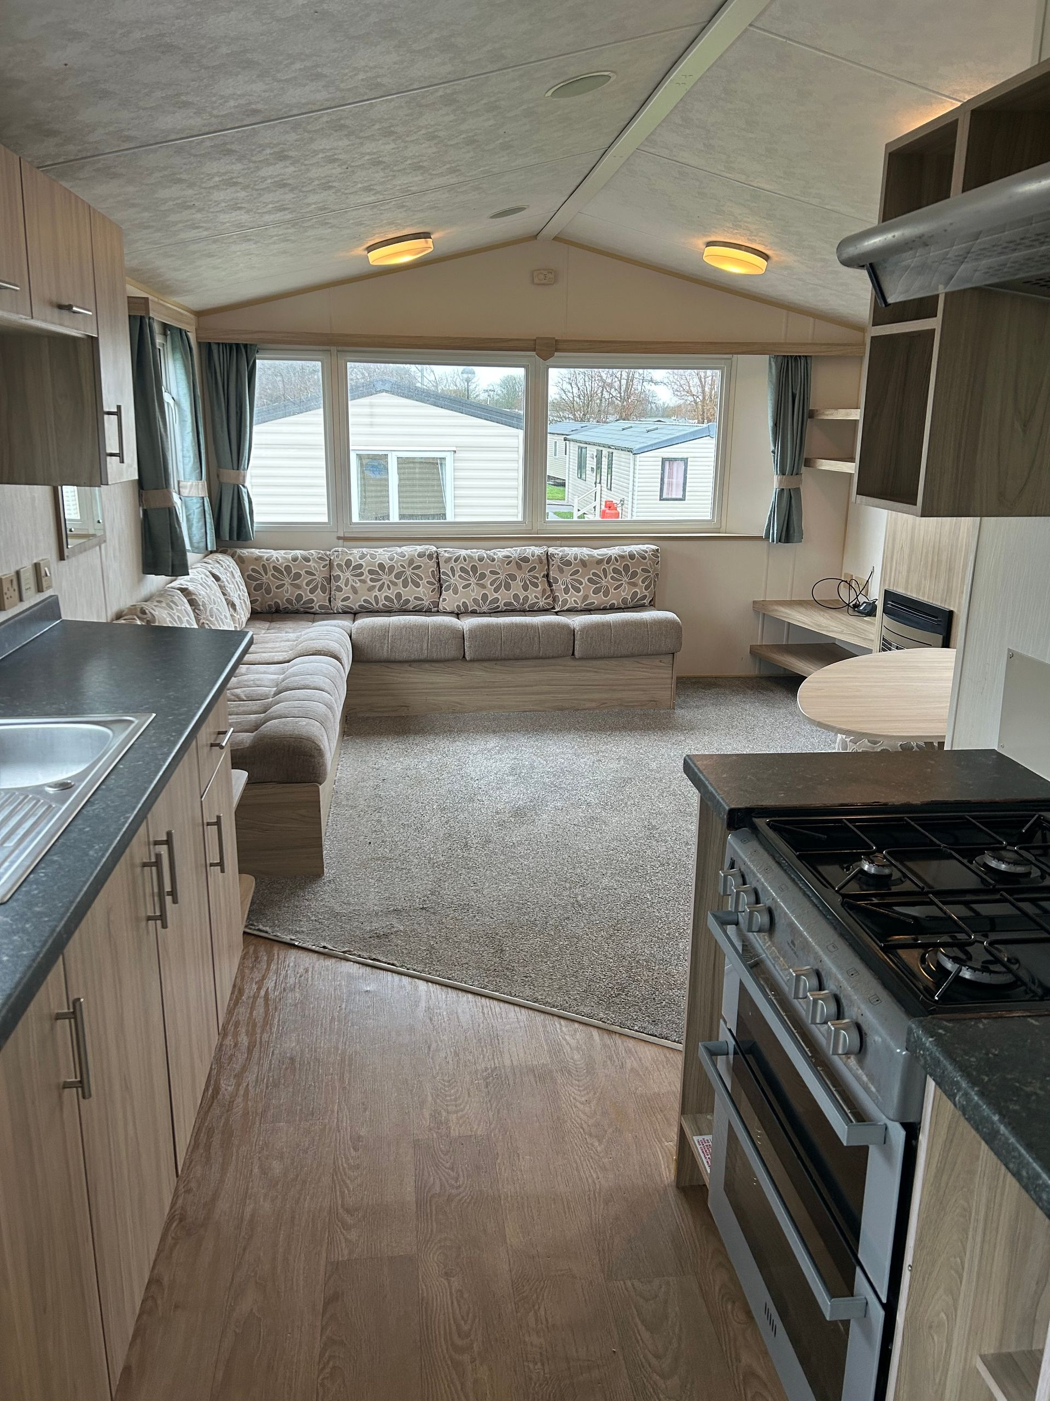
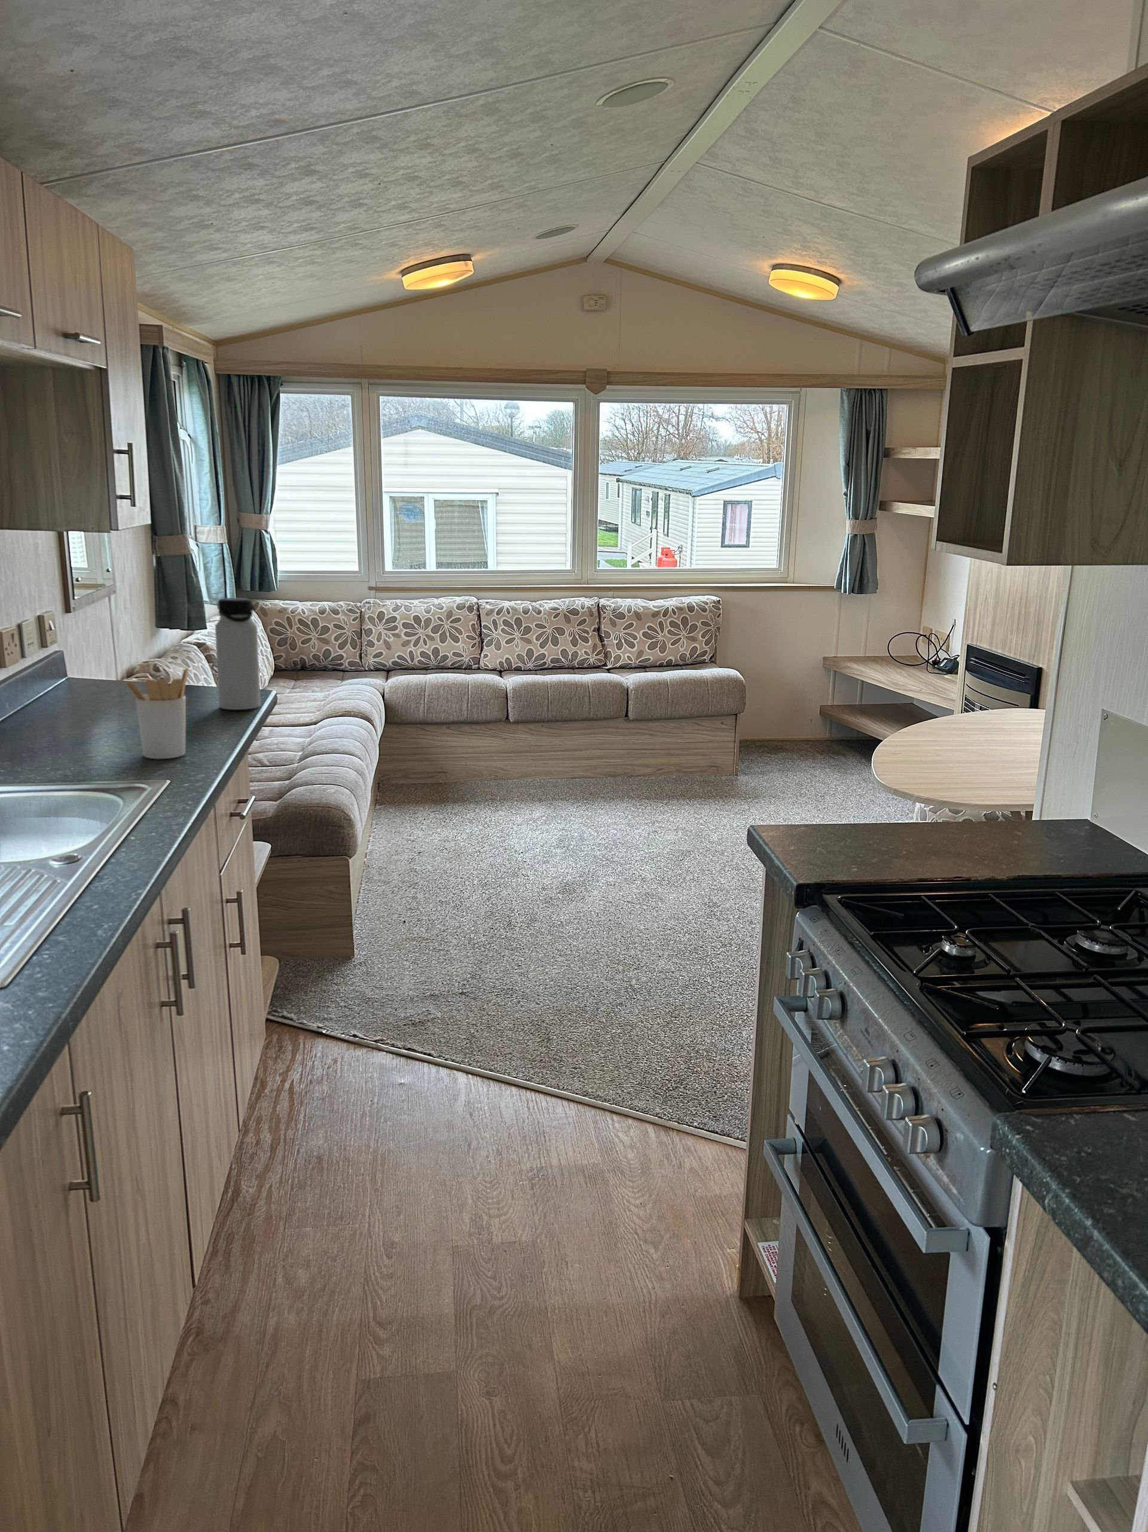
+ water bottle (238, 653)
+ utensil holder (163, 713)
